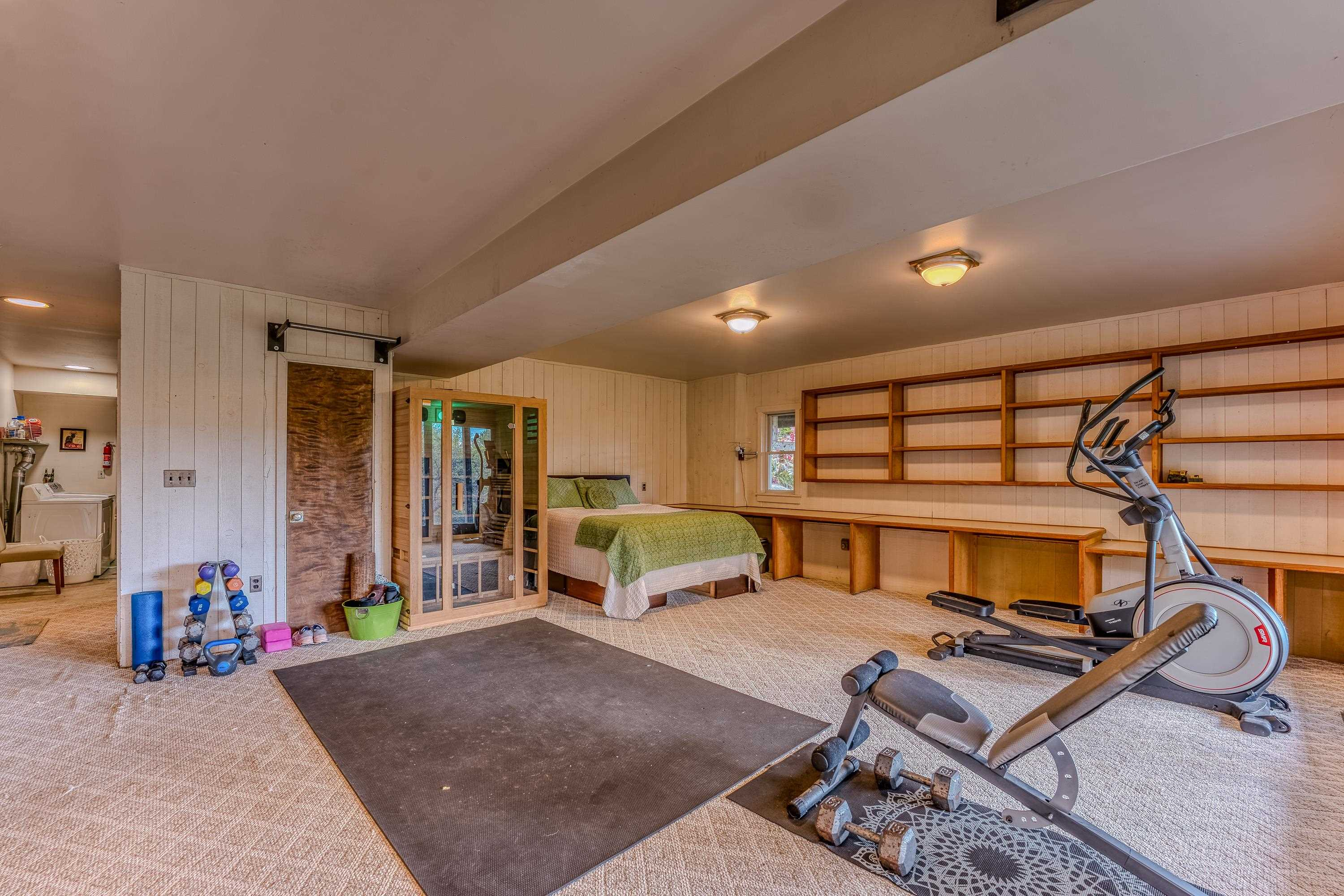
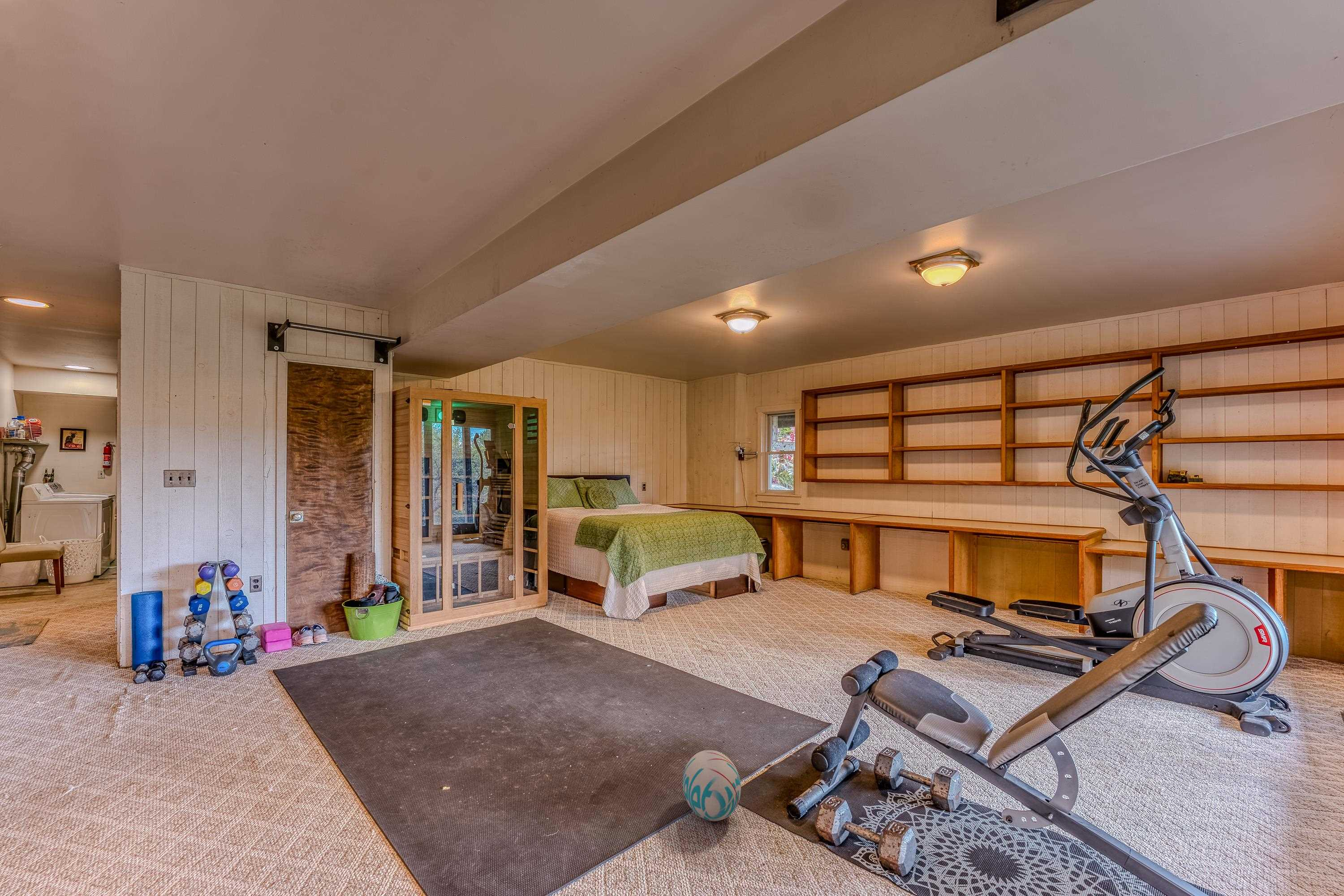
+ ball (711, 784)
